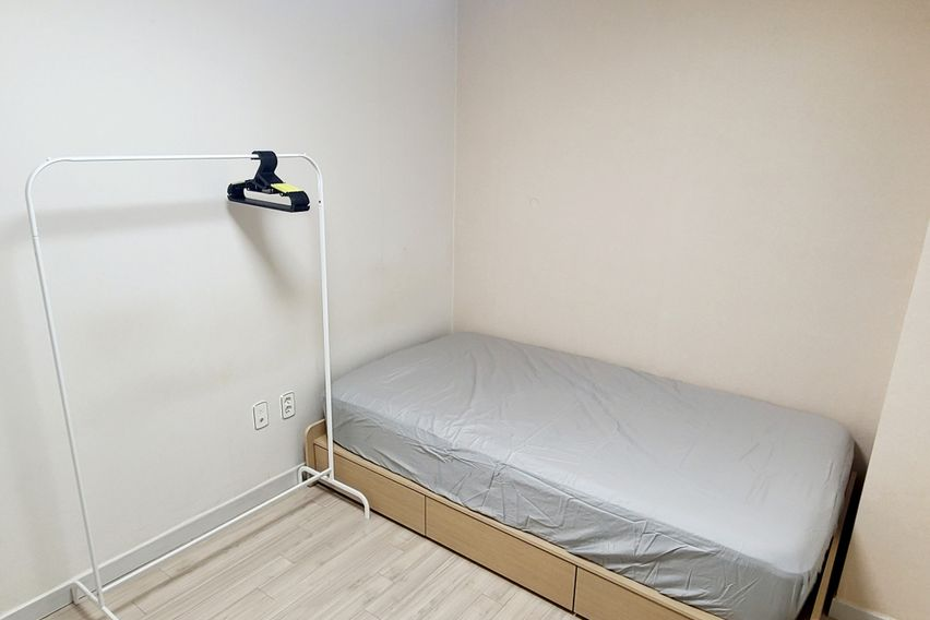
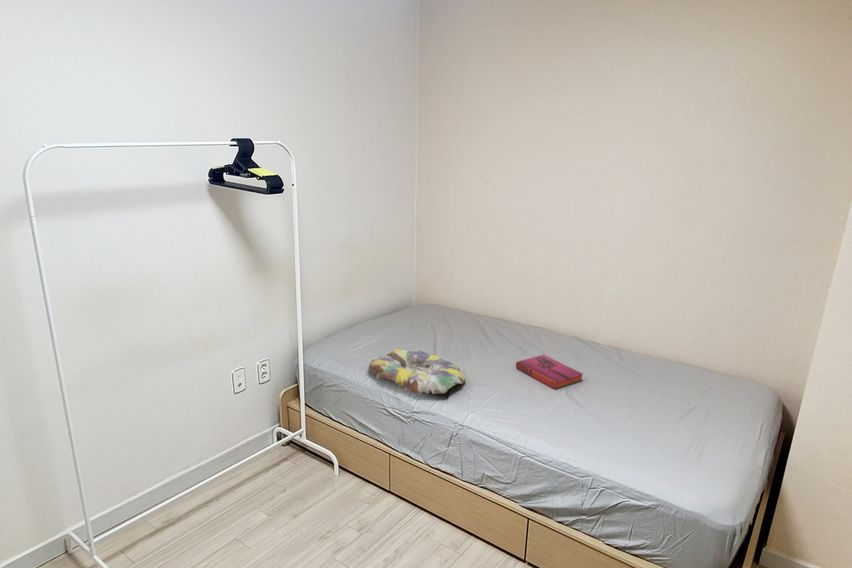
+ hardback book (548, 370)
+ cushion (416, 369)
